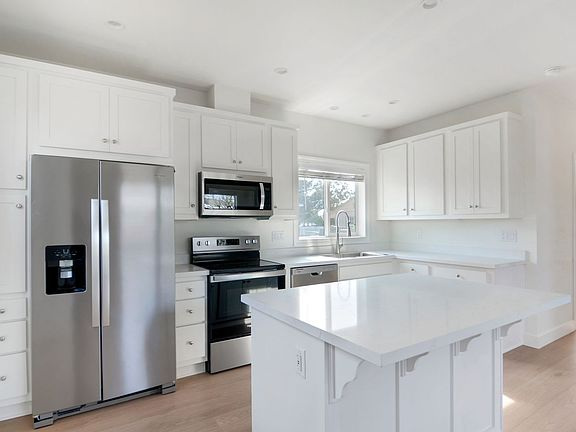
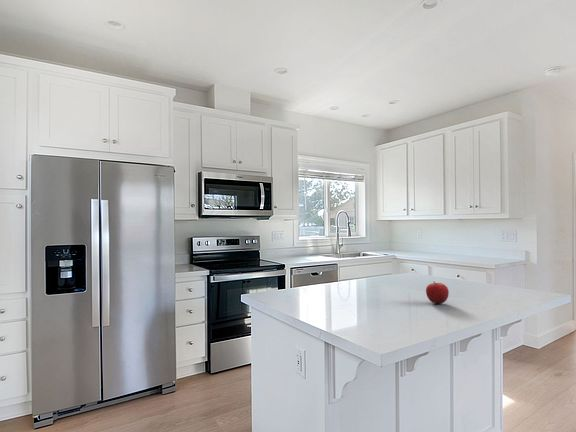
+ fruit (437, 292)
